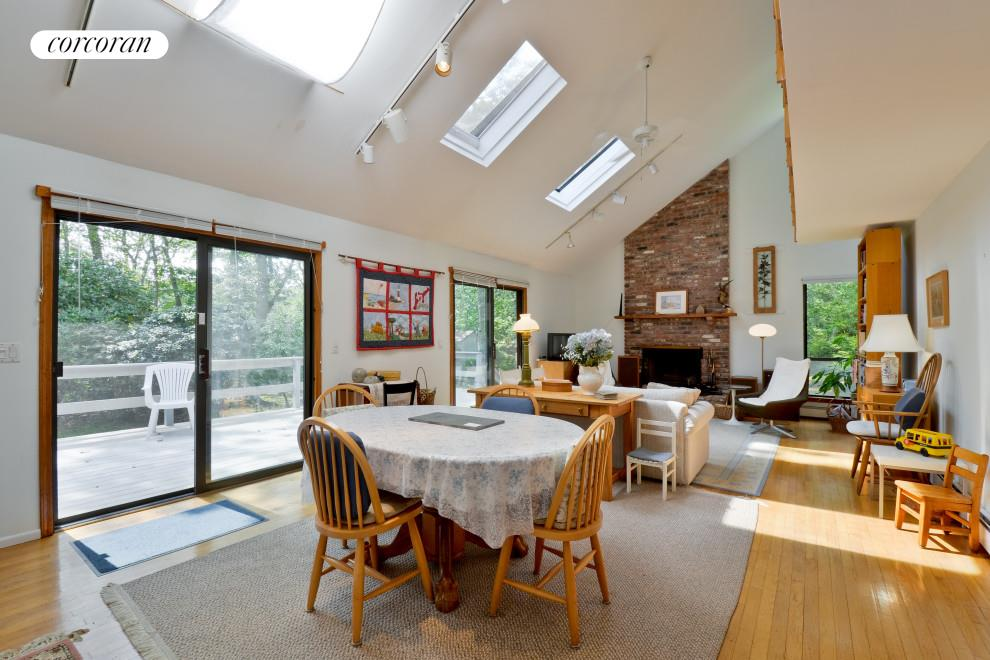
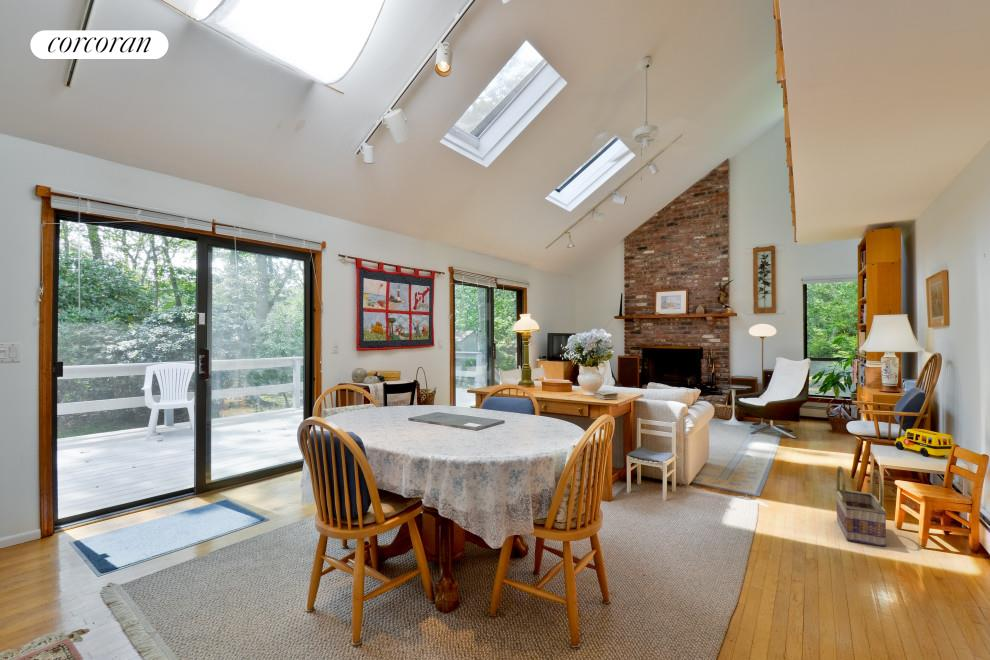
+ basket (859, 500)
